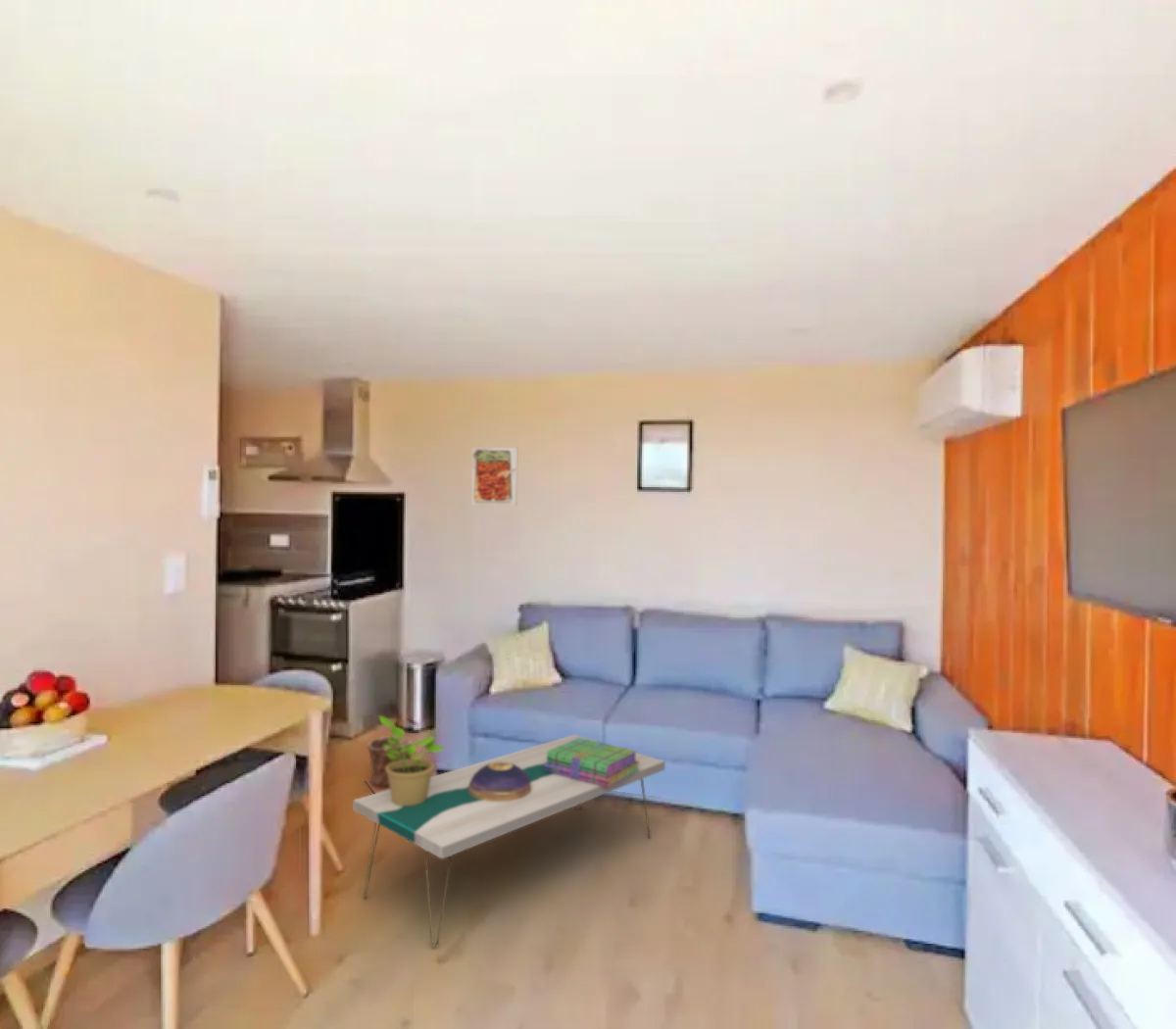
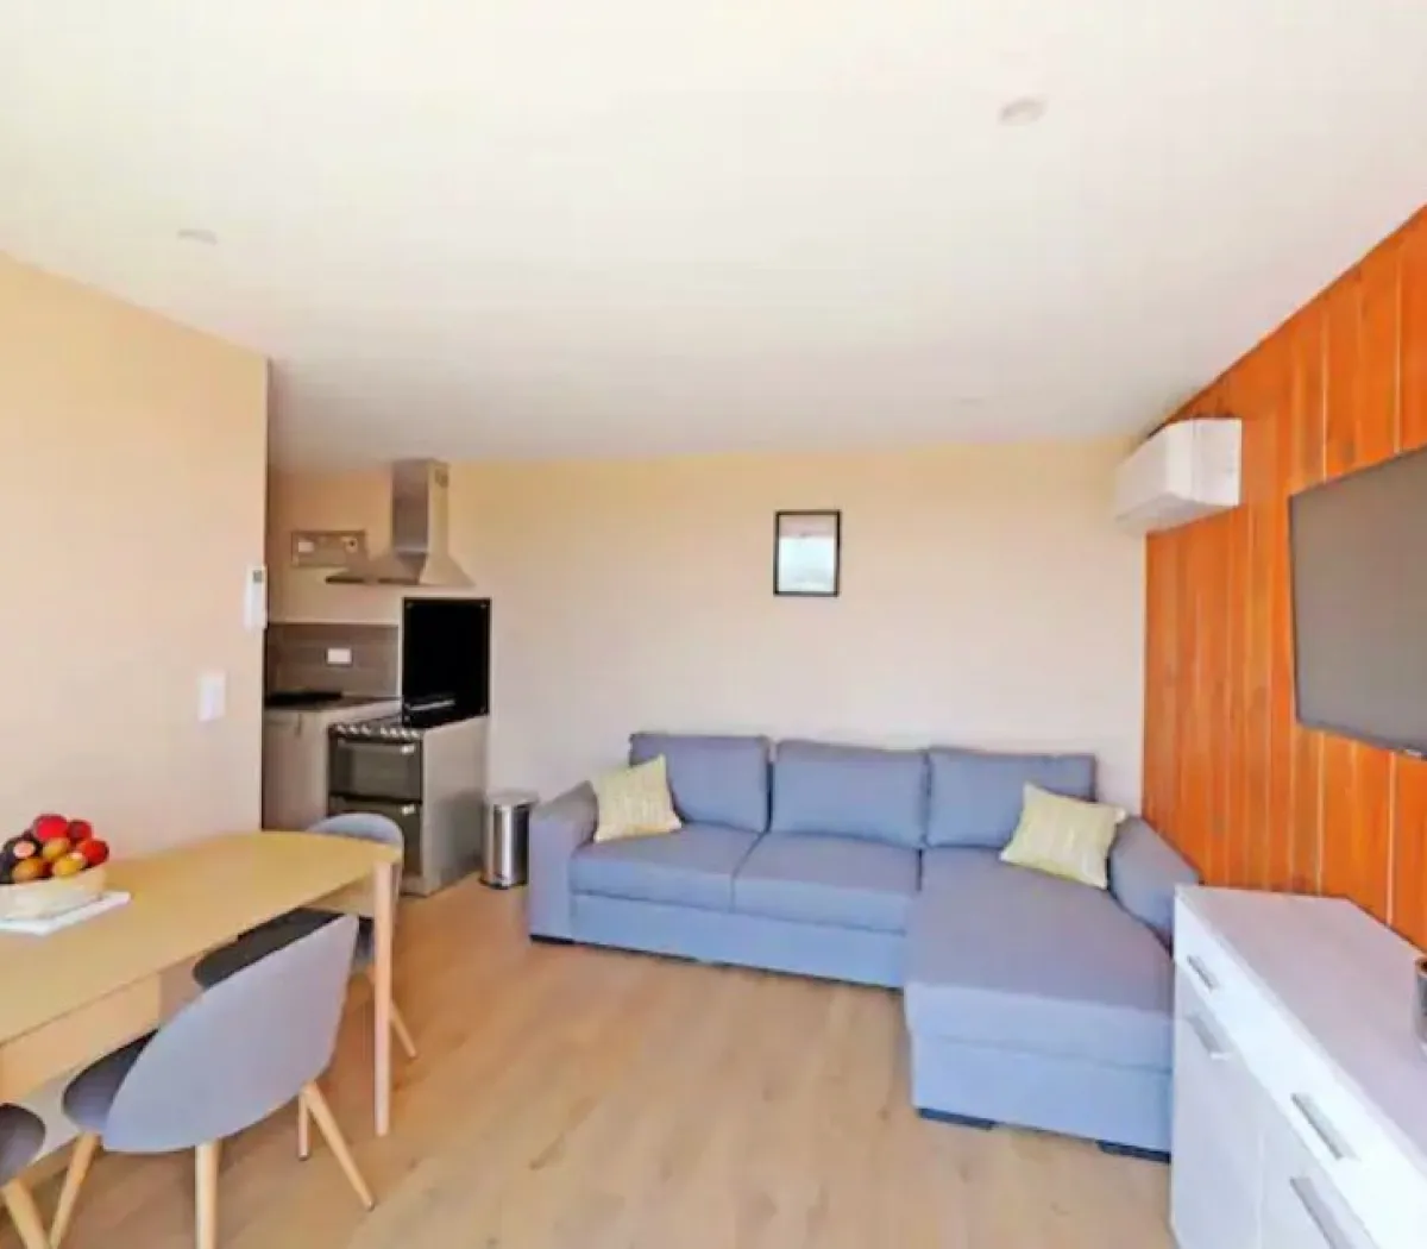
- decorative bowl (500, 776)
- potted plant (411, 759)
- plant pot (390, 761)
- stack of books (592, 760)
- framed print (494, 475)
- coffee table (521, 821)
